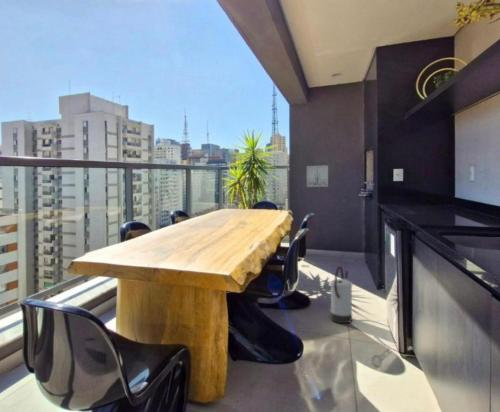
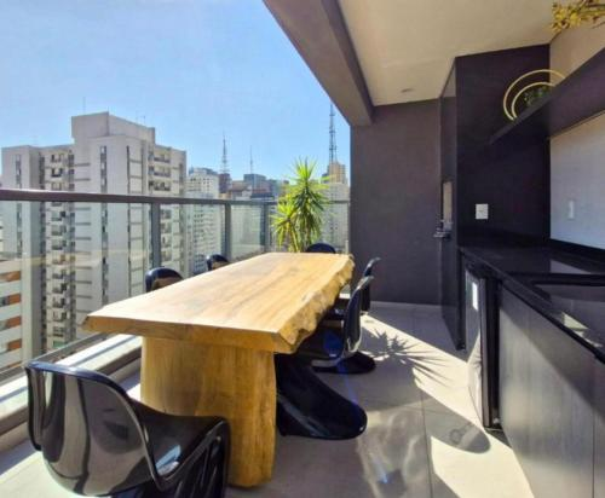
- wall art (317, 176)
- watering can (341, 291)
